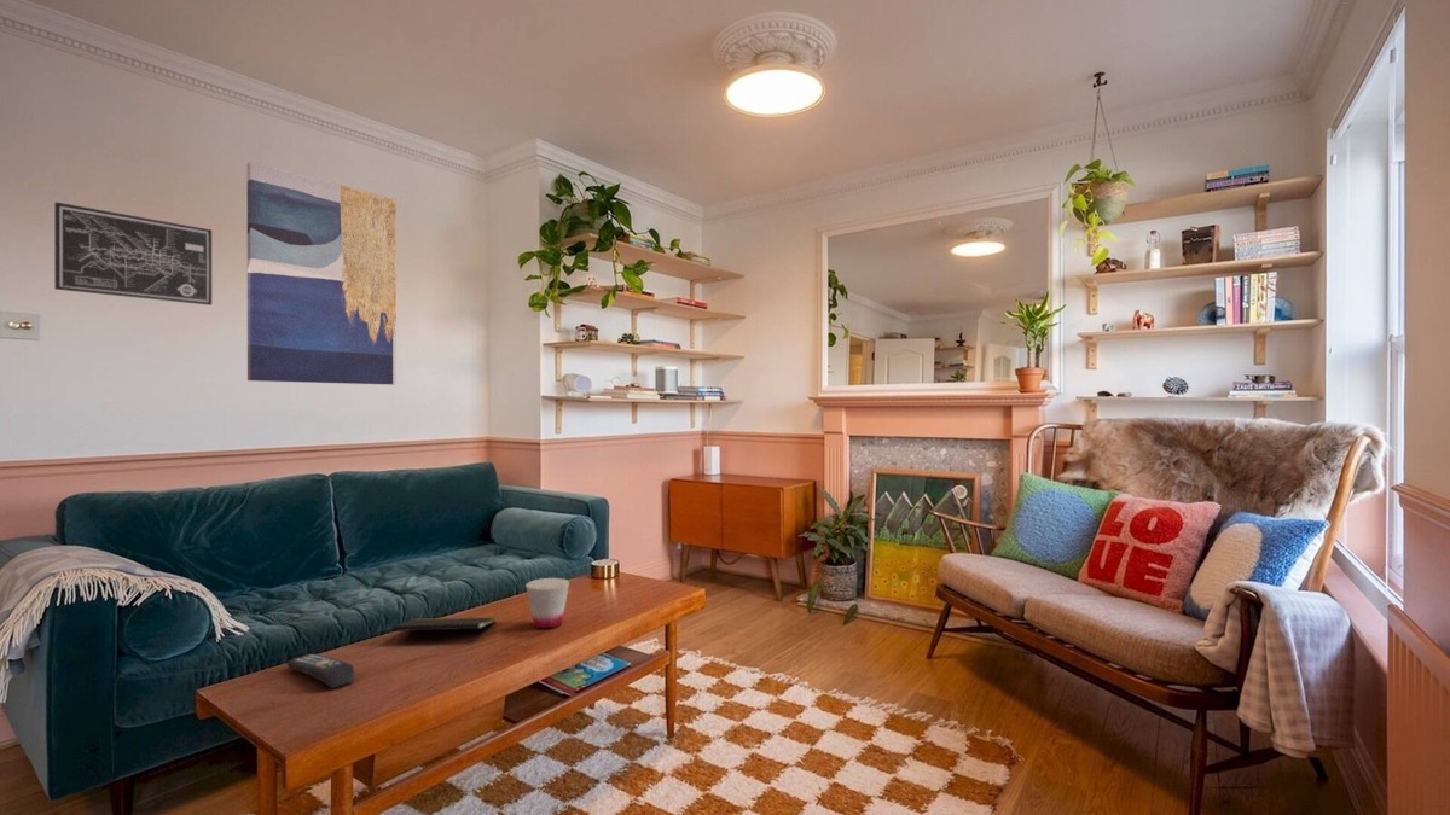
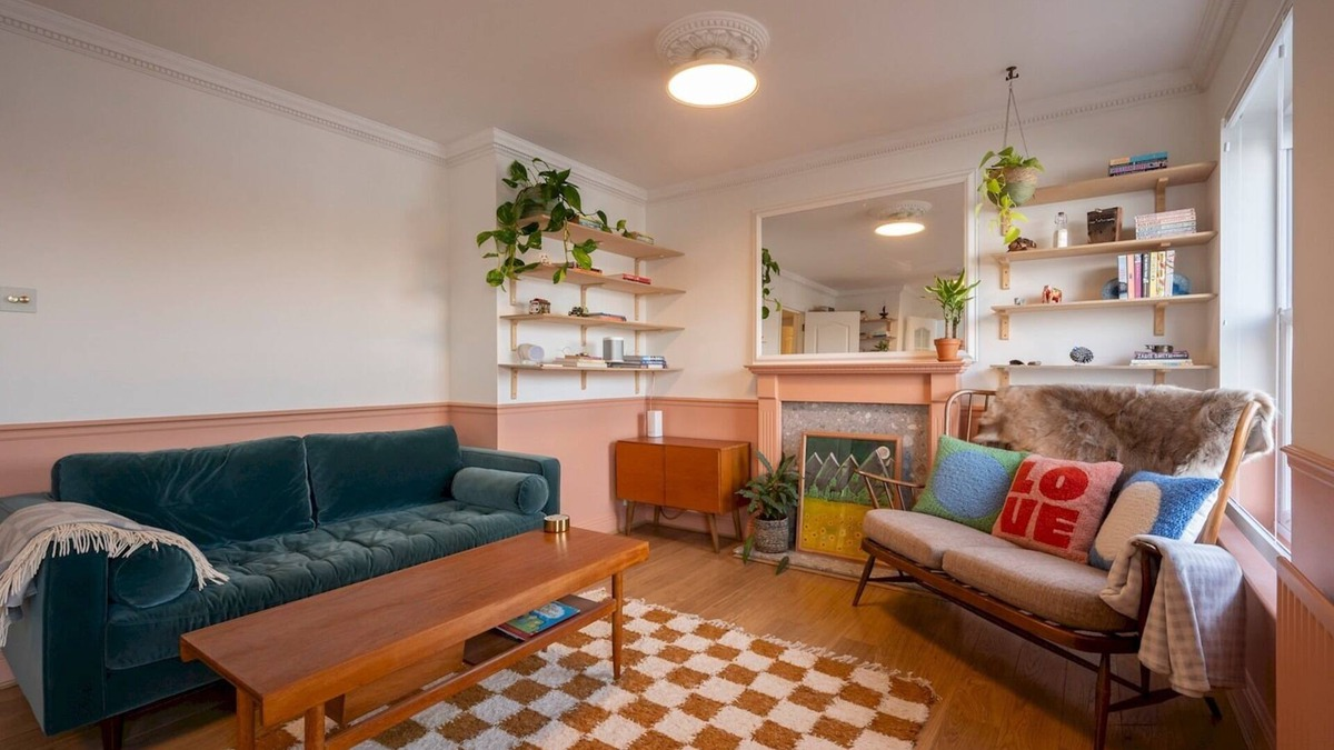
- cup (547, 604)
- notepad (446, 623)
- wall art (138, 257)
- remote control (320, 666)
- wall art (327, 283)
